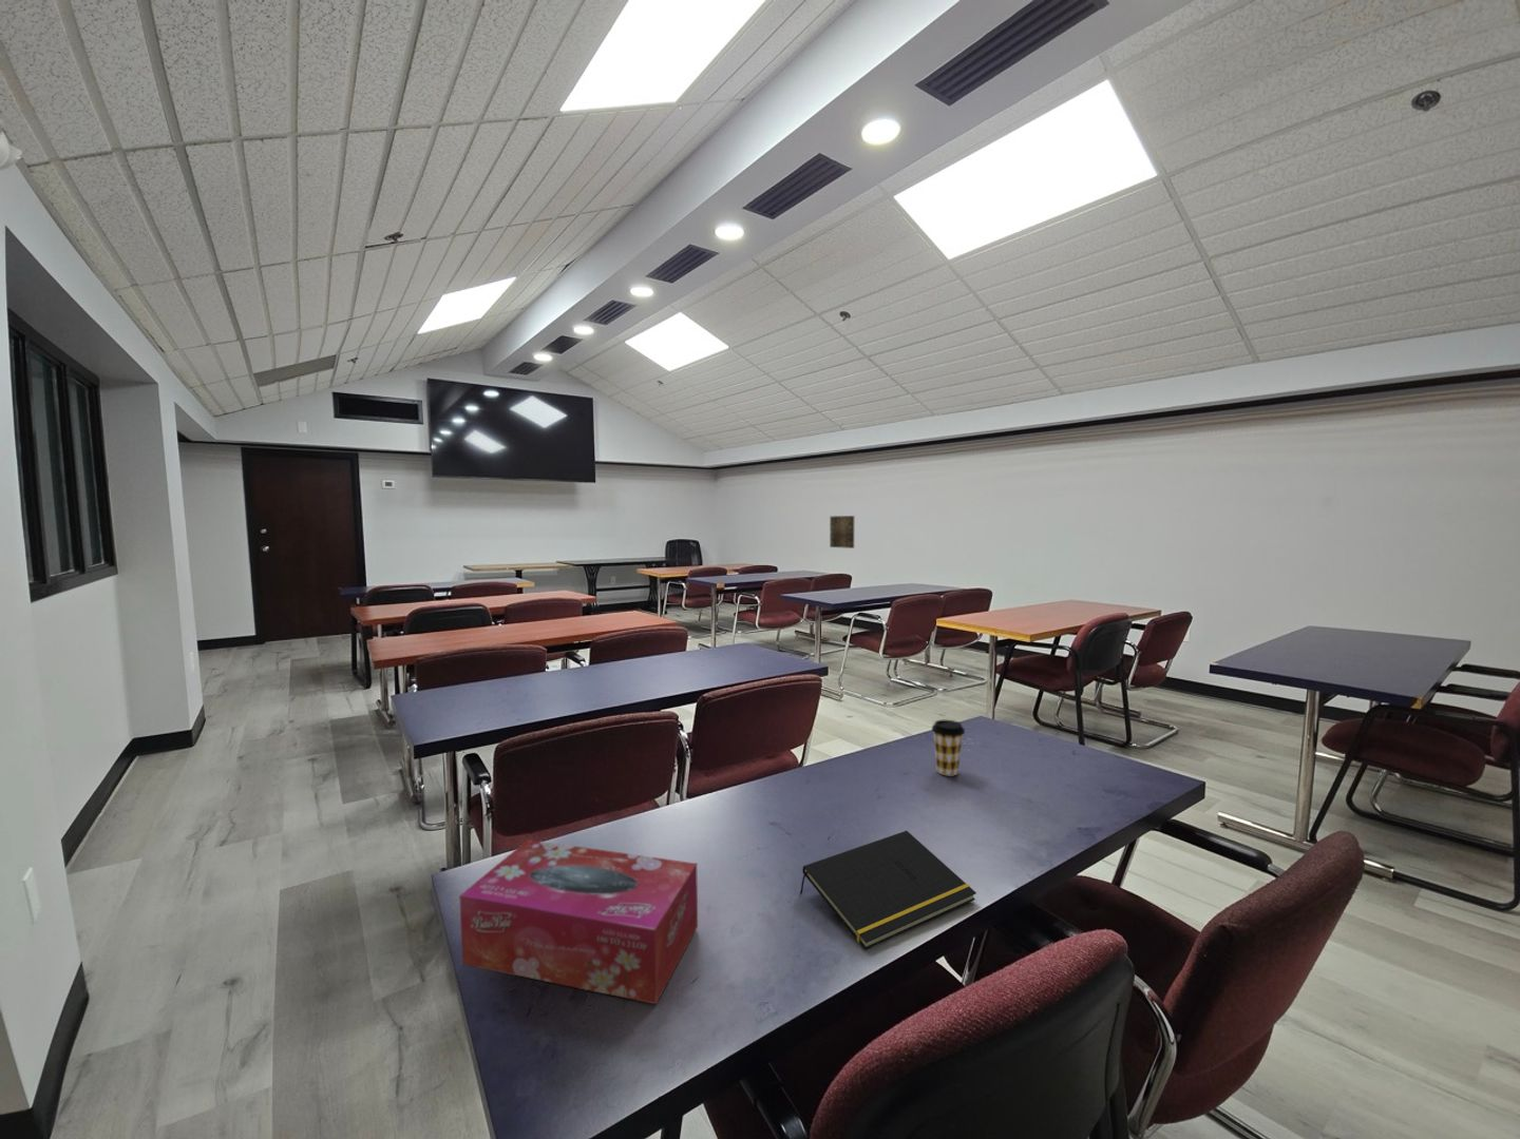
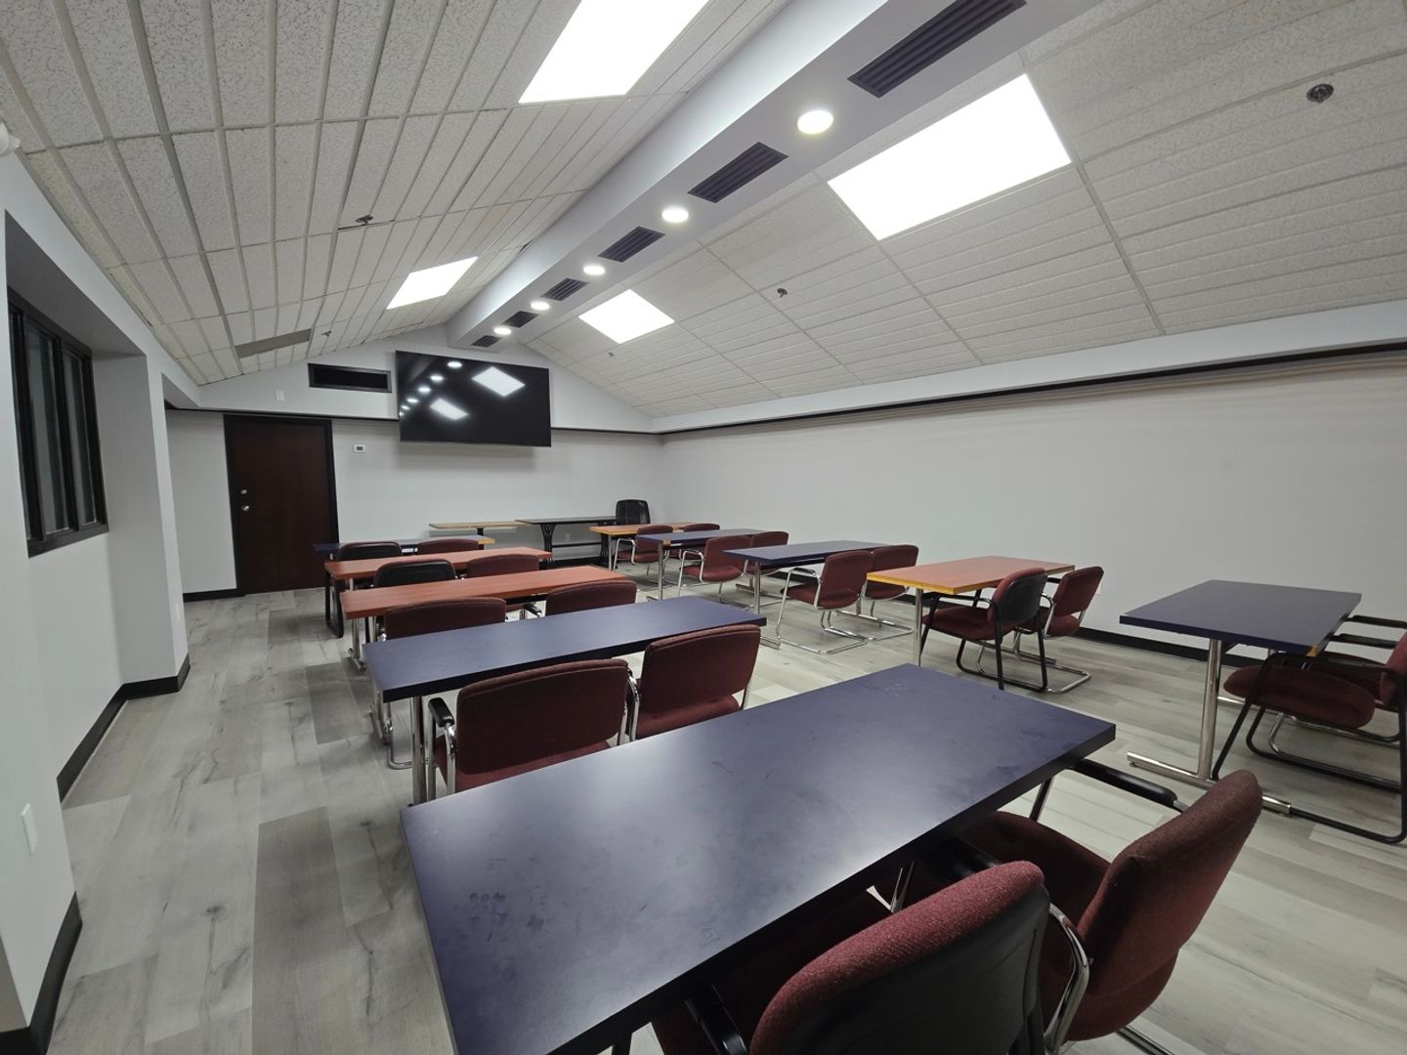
- coffee cup (947, 748)
- notepad (888, 882)
- wall art (841, 531)
- tissue box (584, 912)
